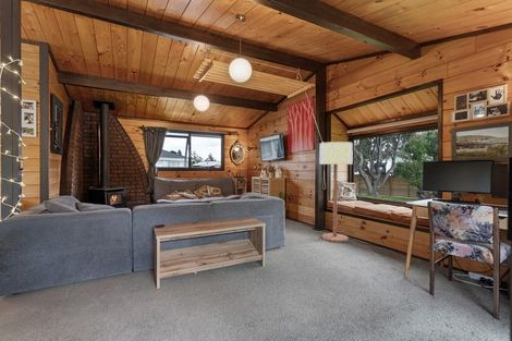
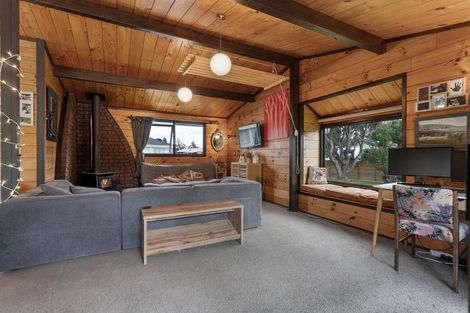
- floor lamp (334, 191)
